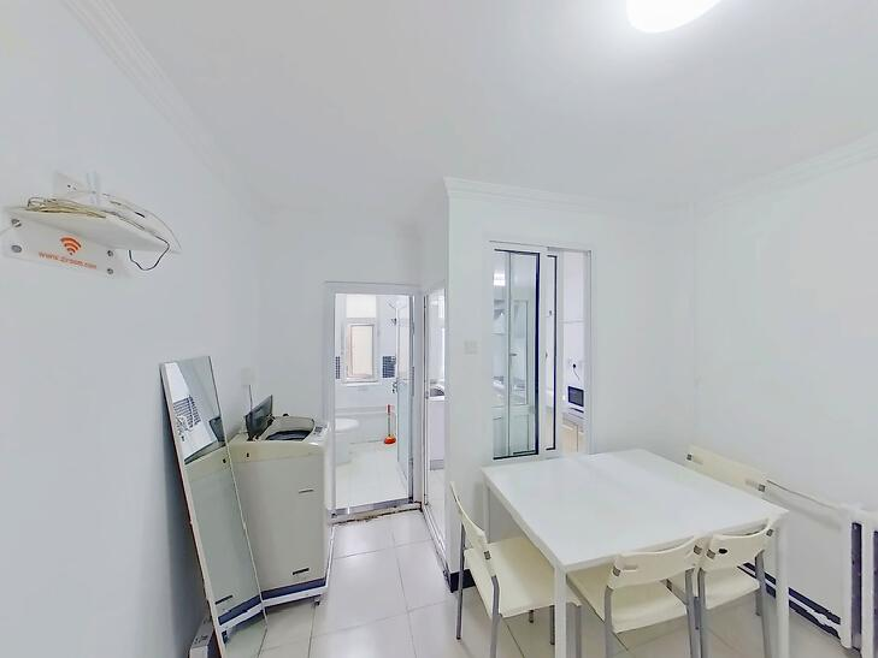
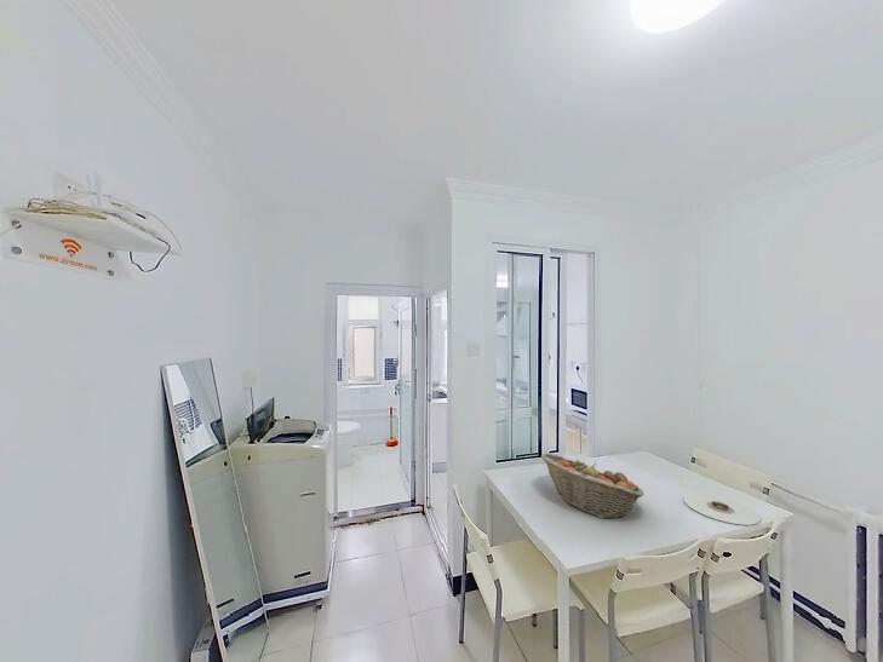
+ plate (719, 506)
+ fruit basket (587, 479)
